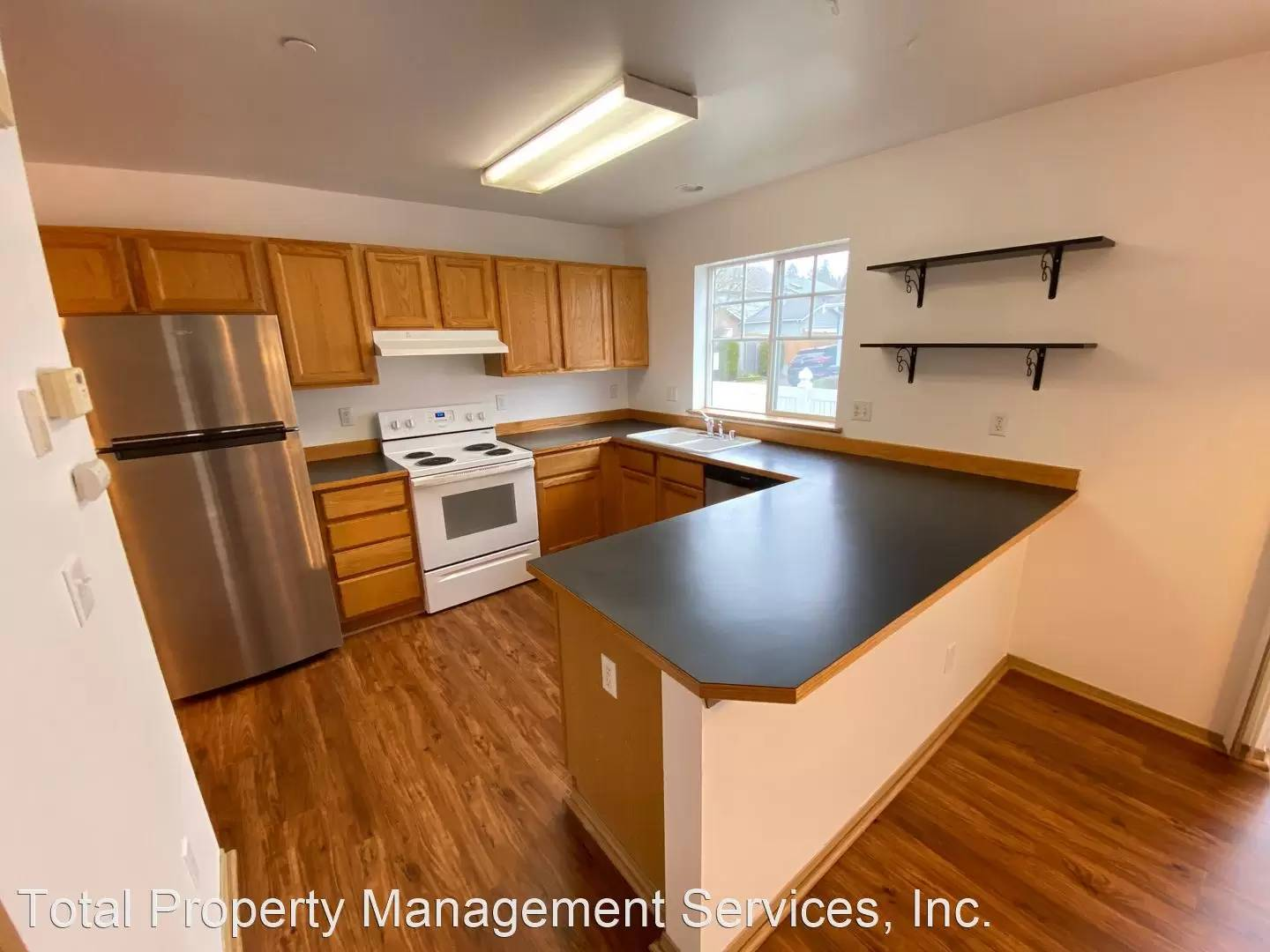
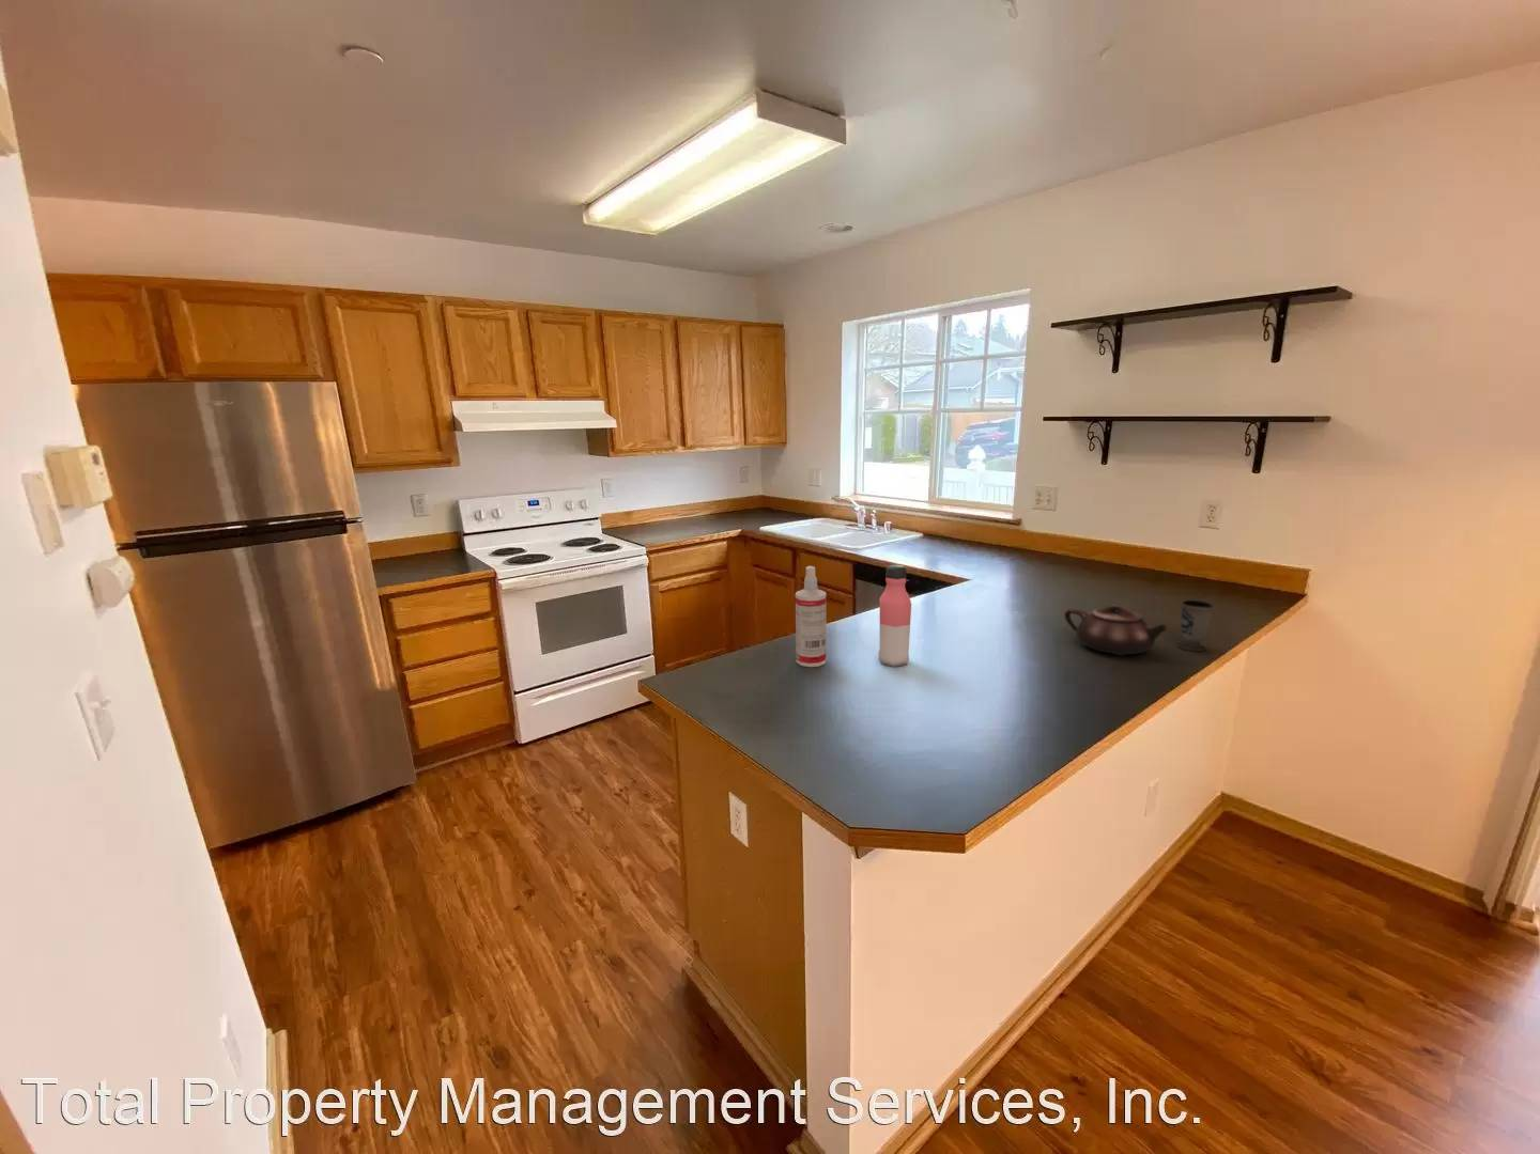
+ water bottle (894, 615)
+ teapot (1113, 625)
+ spray bottle (811, 615)
+ cup (1193, 625)
